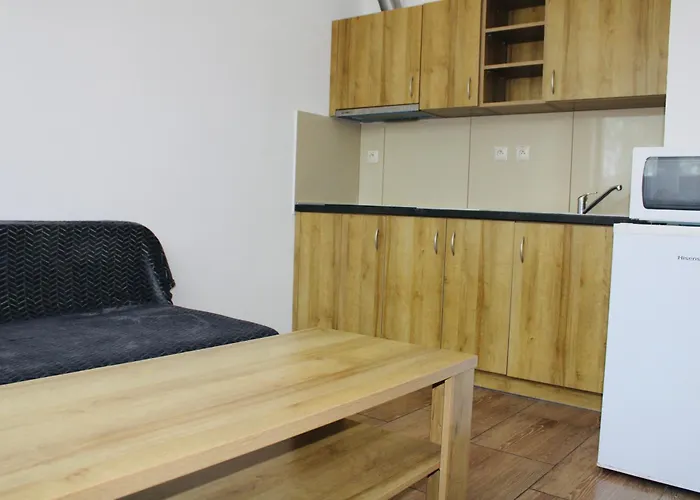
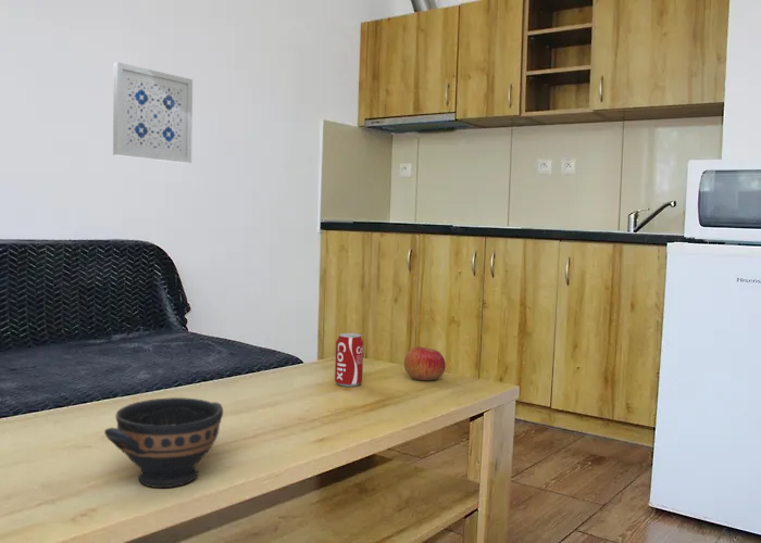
+ wall art (154, 115)
+ beverage can (349, 359)
+ apple (425, 363)
+ bowl (166, 443)
